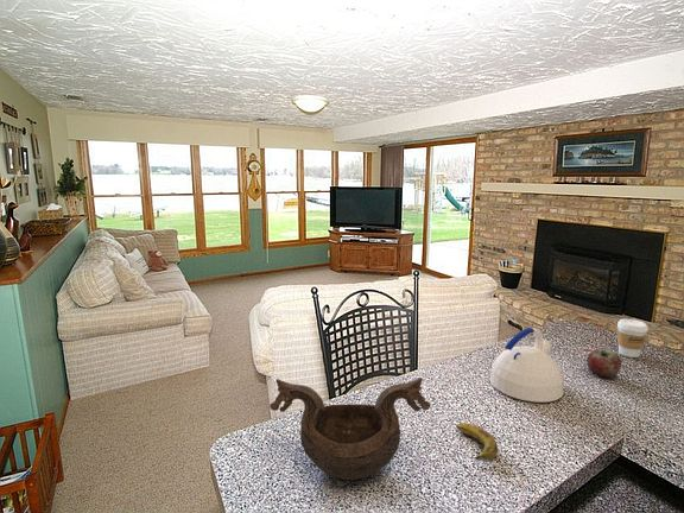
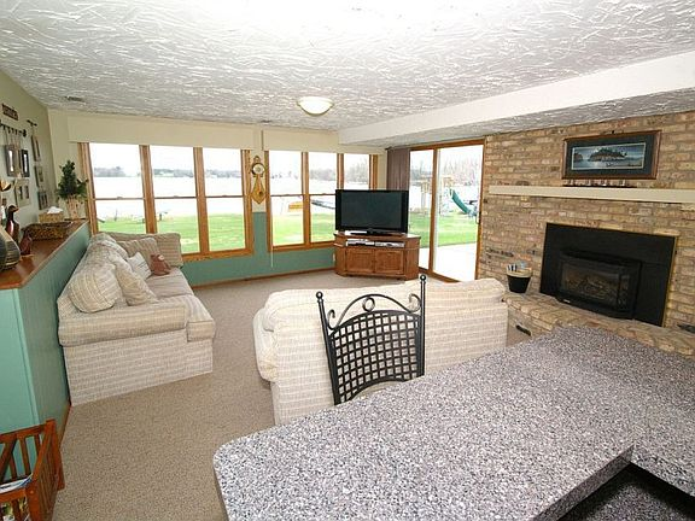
- banana (475, 437)
- coffee cup (631, 337)
- kettle (527, 356)
- decorative bowl (348, 422)
- apple (603, 363)
